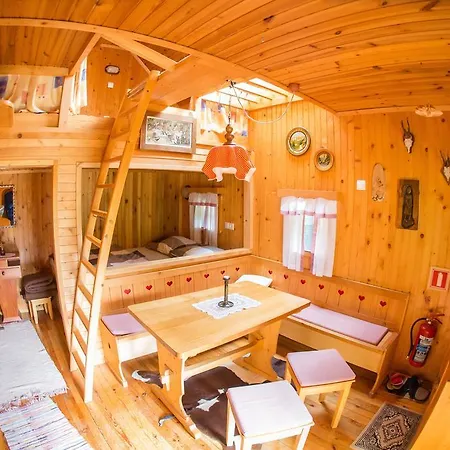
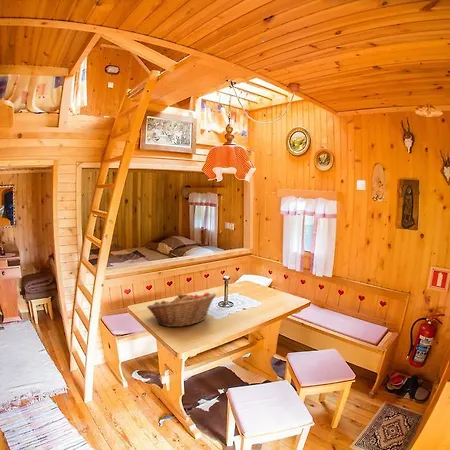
+ fruit basket (182, 306)
